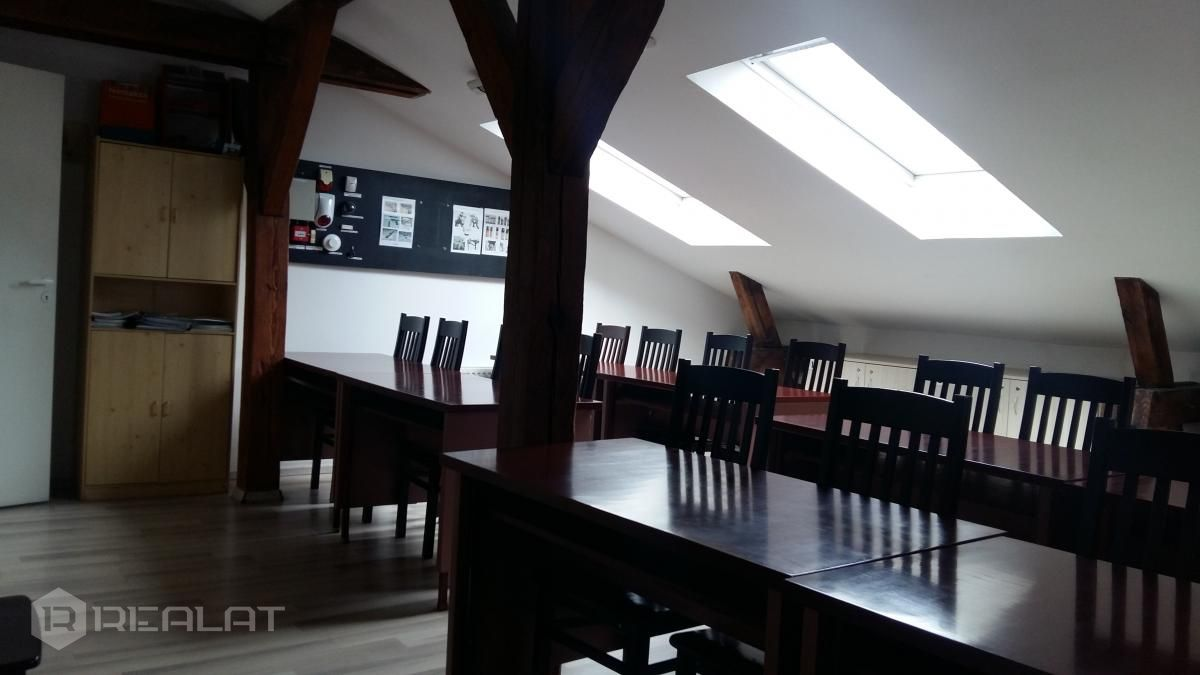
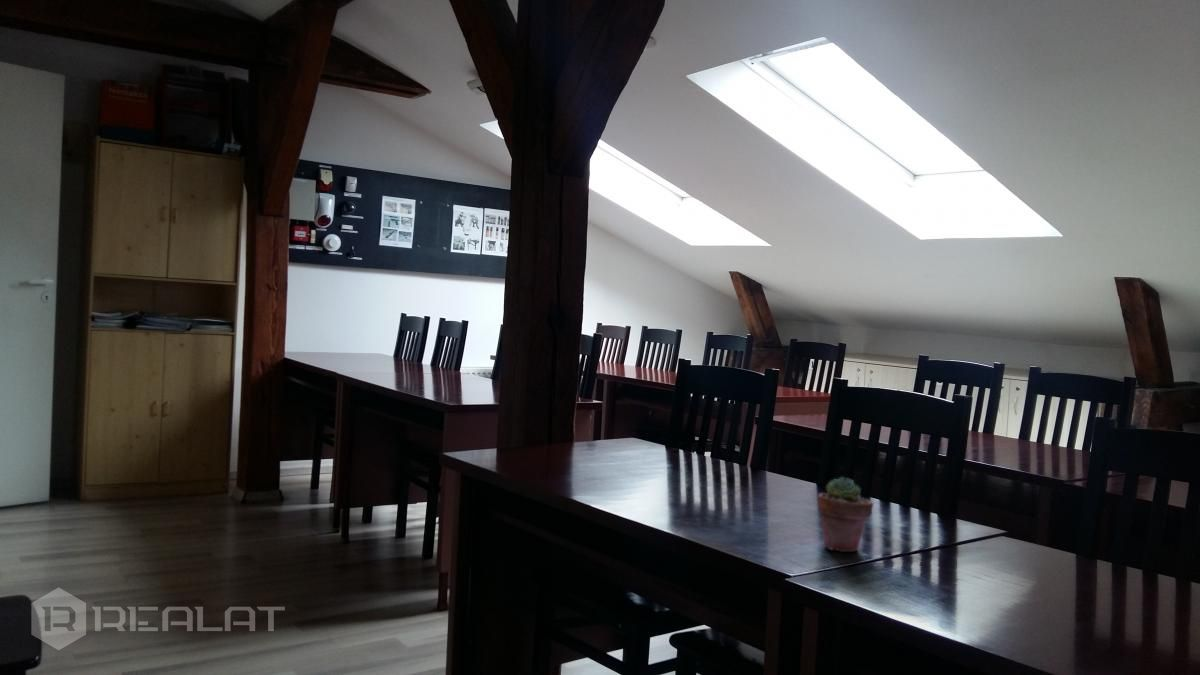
+ potted succulent (843, 512)
